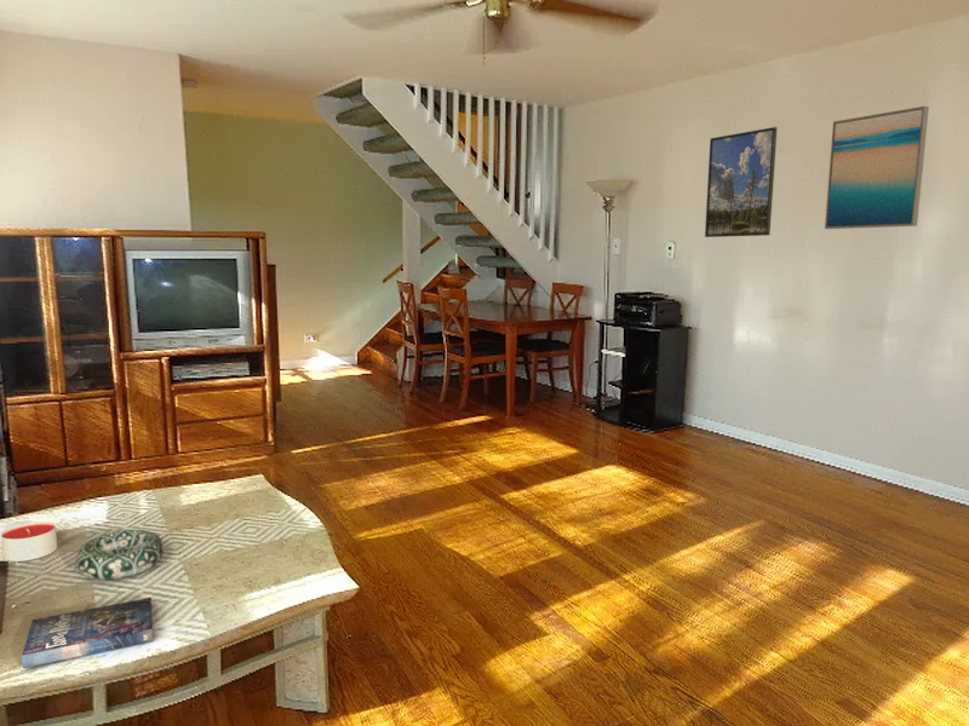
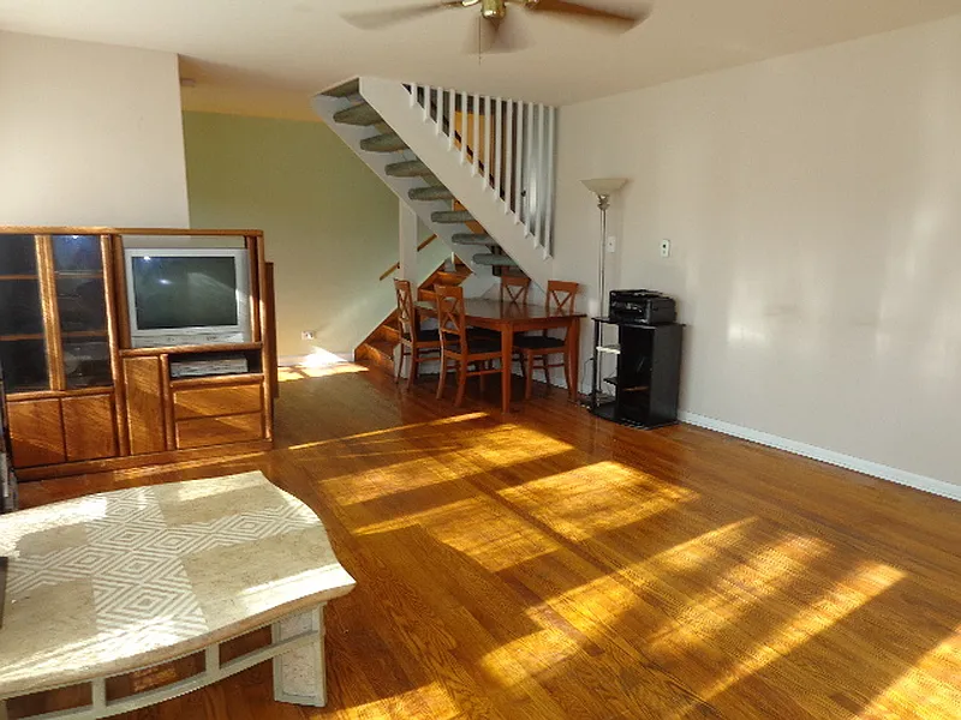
- candle (29, 540)
- book (91, 630)
- decorative bowl (120, 553)
- wall art (873, 171)
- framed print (739, 185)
